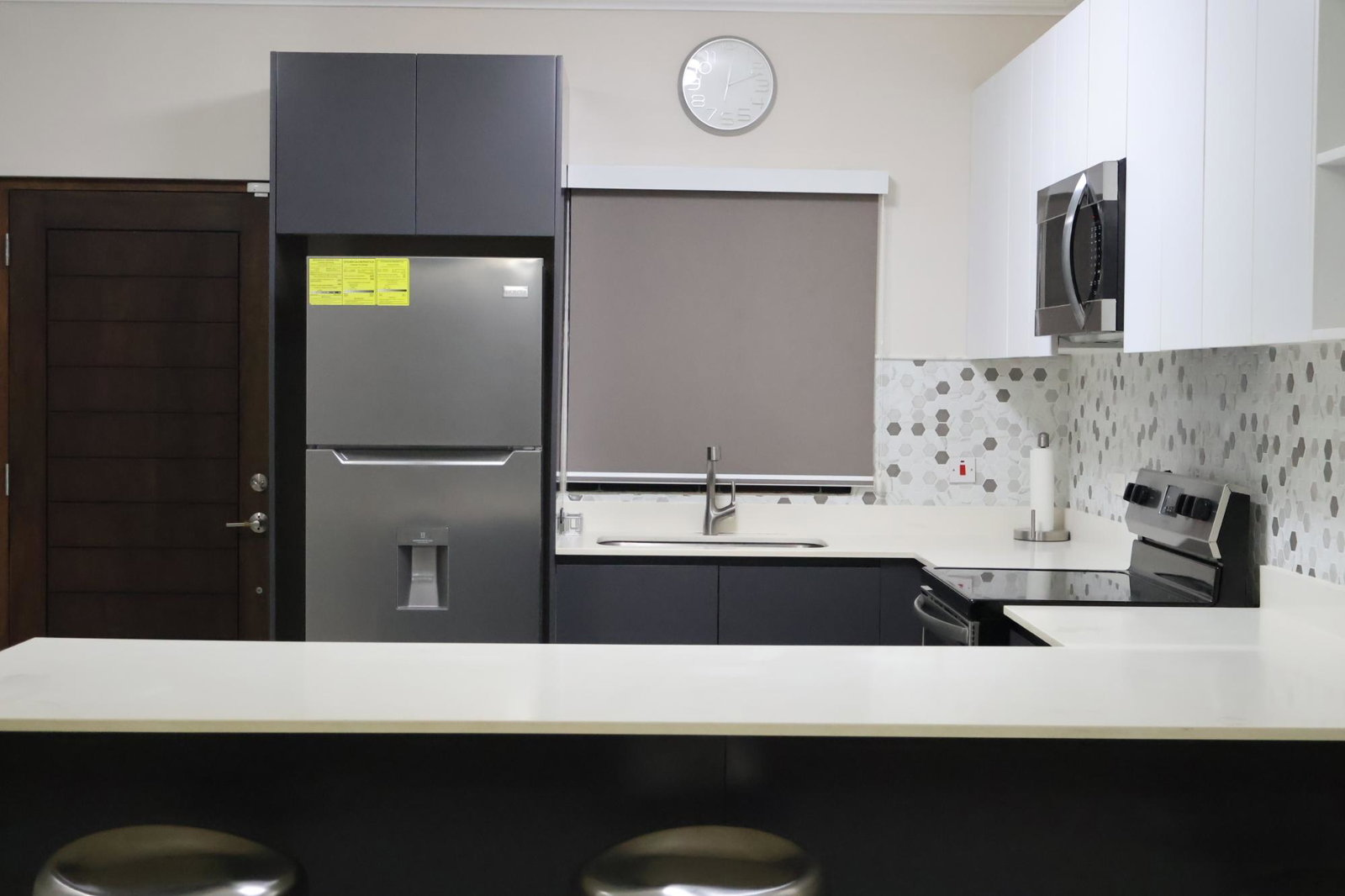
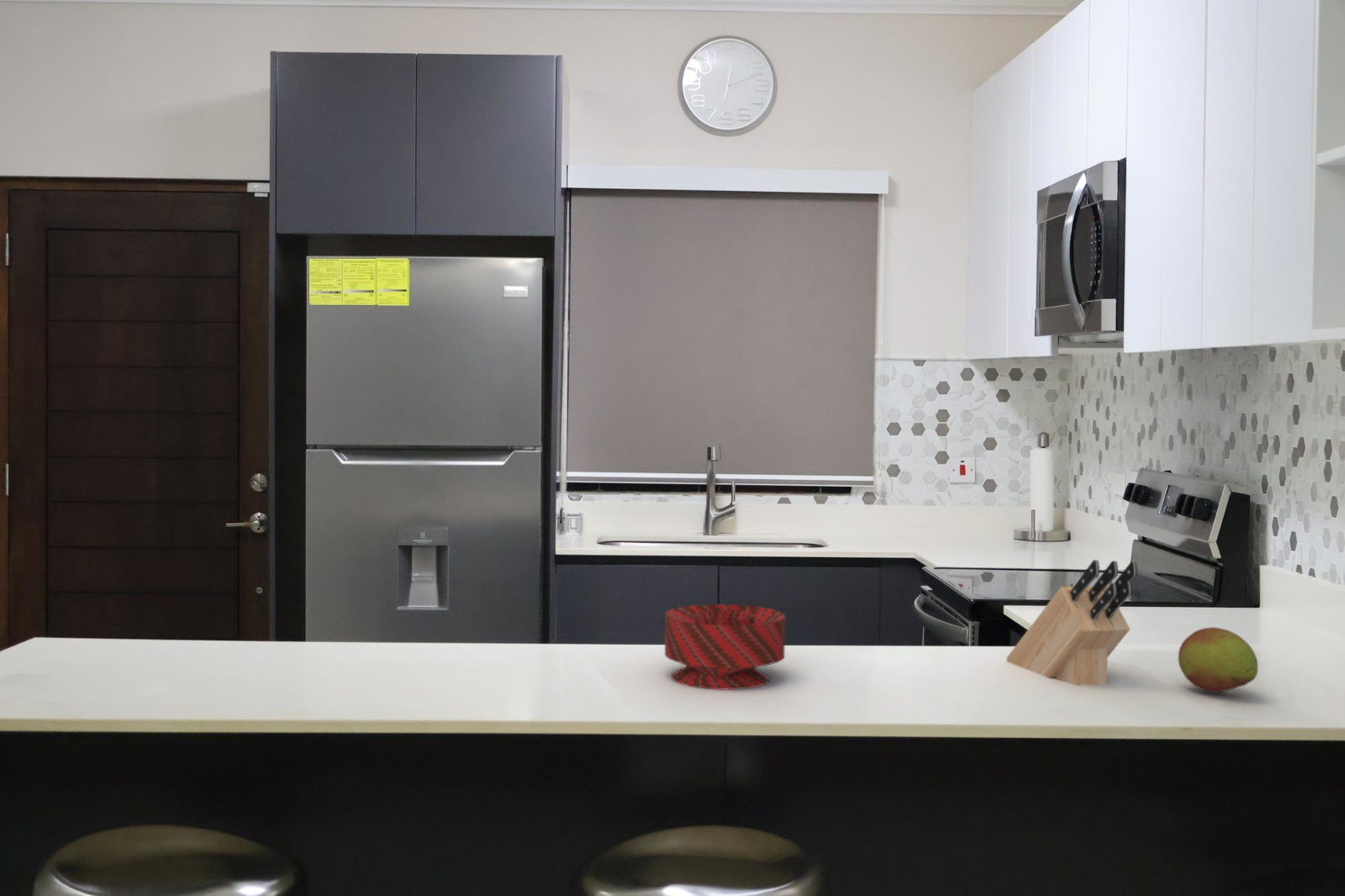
+ knife block (1073, 614)
+ fruit (1216, 660)
+ bowl (724, 646)
